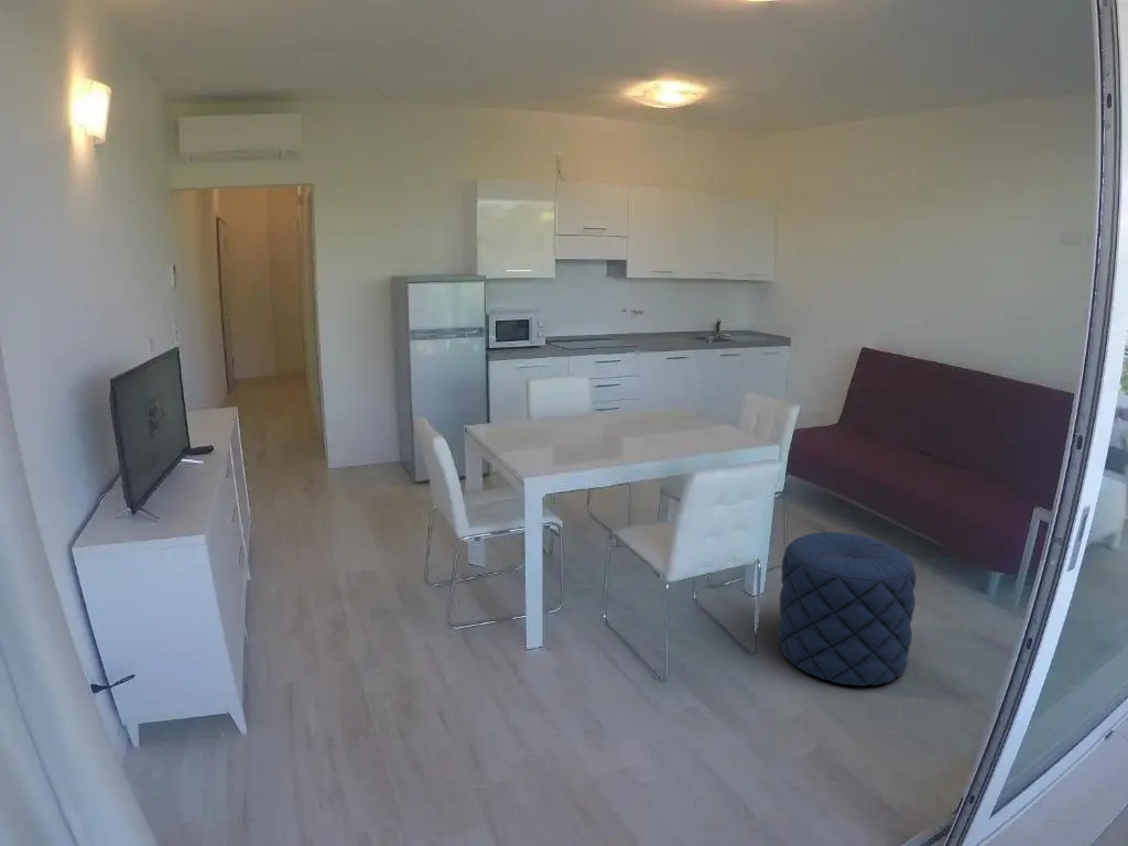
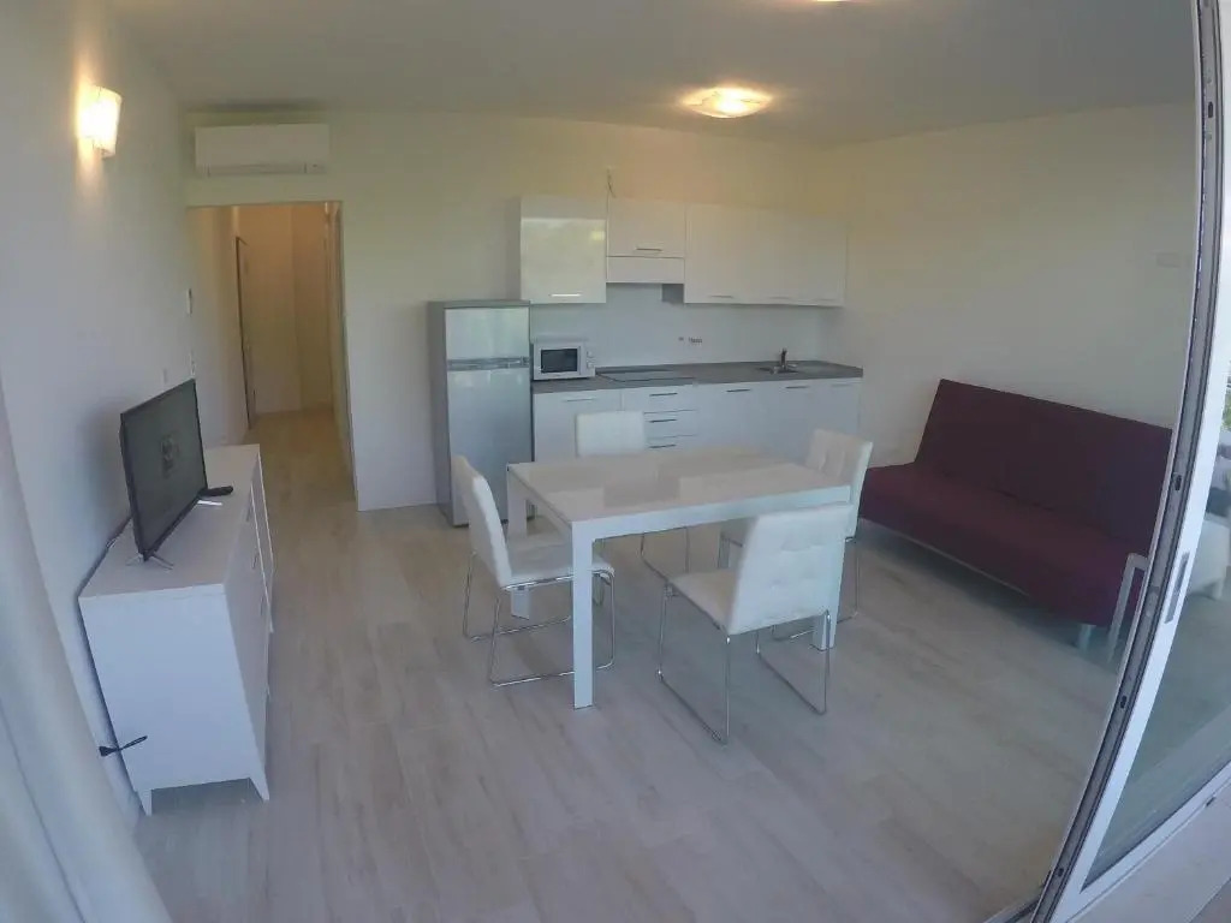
- pouf (844, 601)
